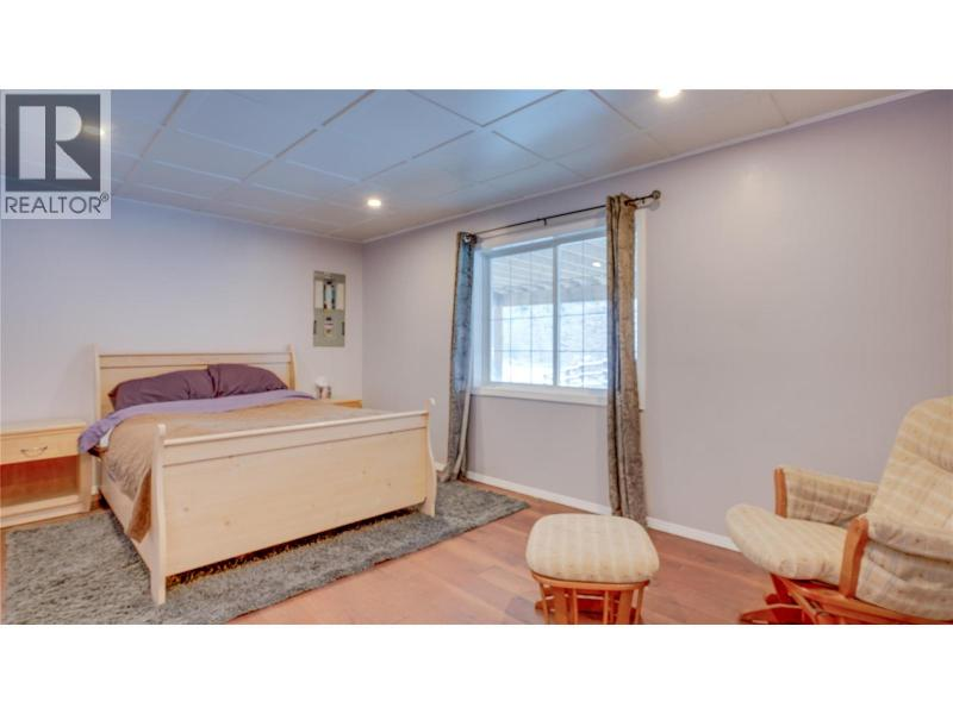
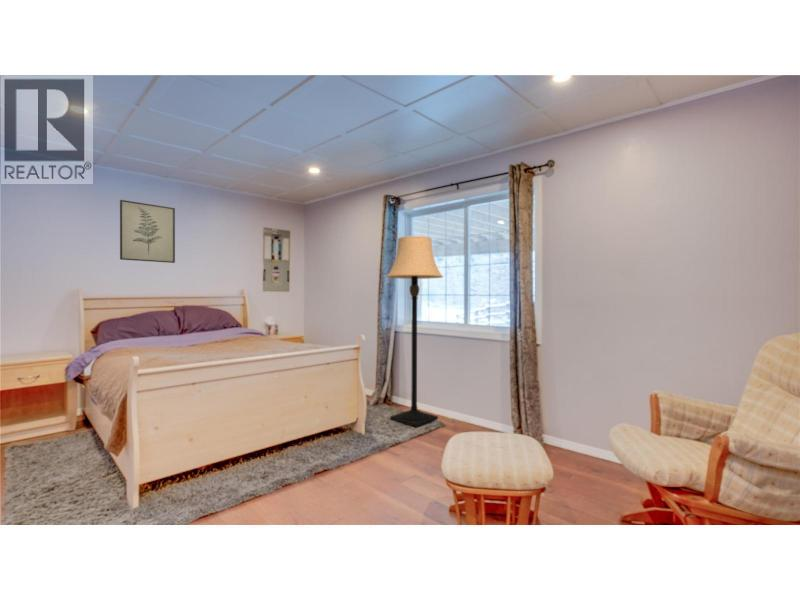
+ lamp (414, 329)
+ wall art (148, 232)
